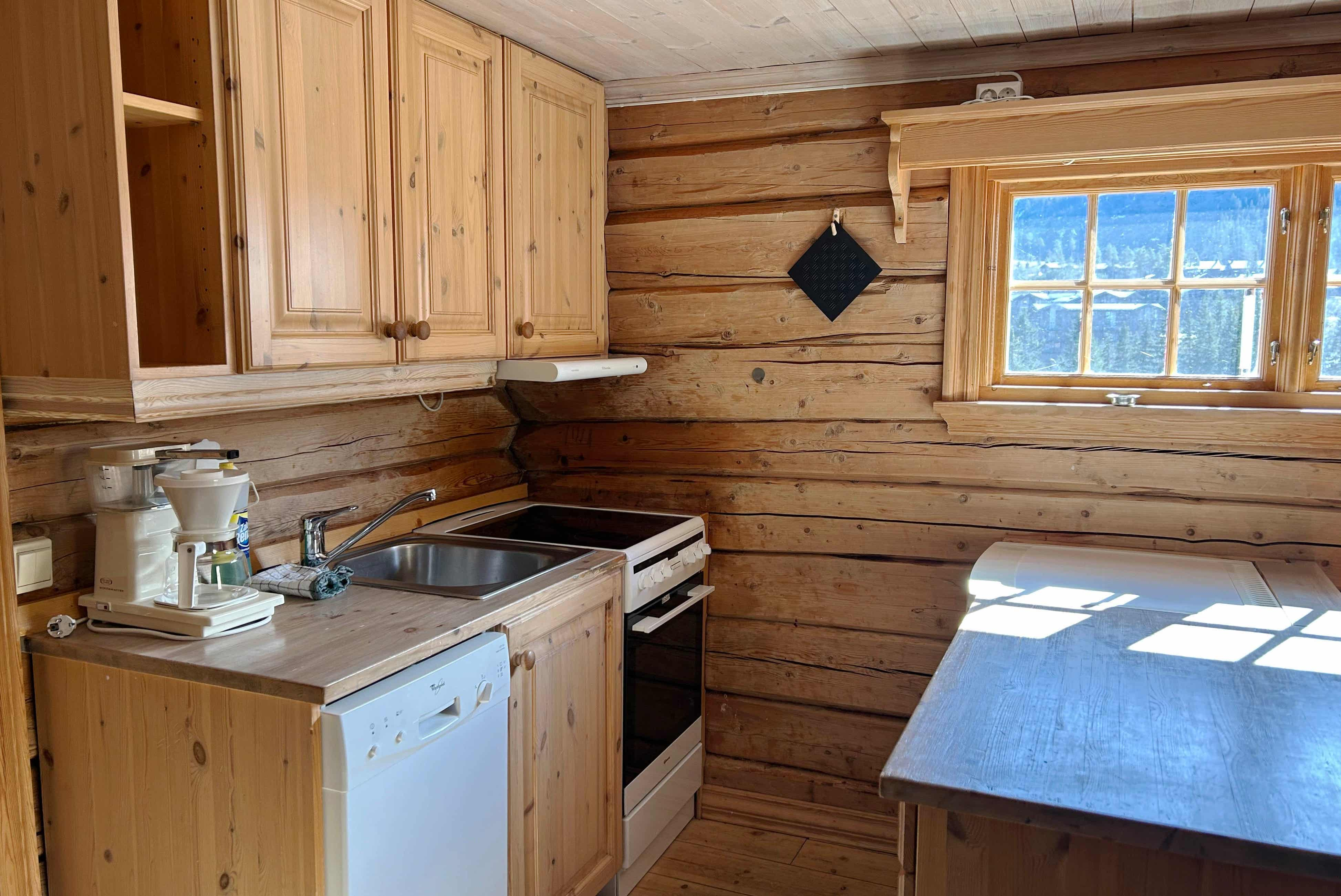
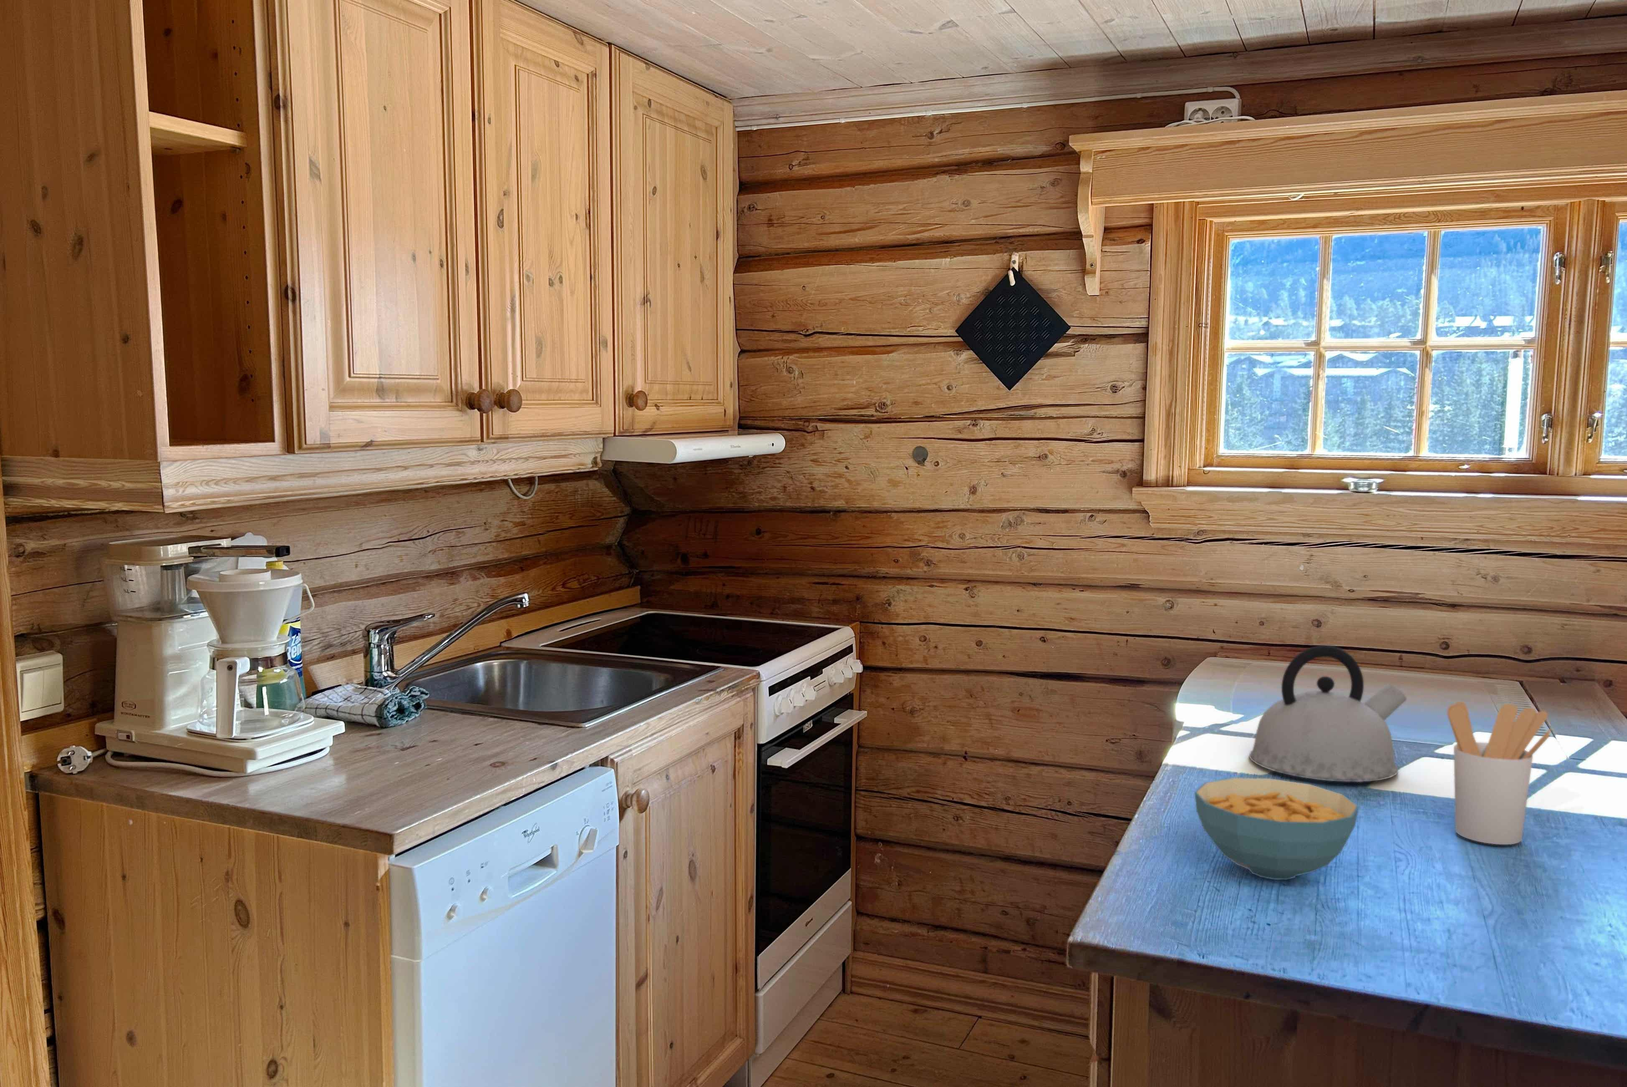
+ utensil holder (1501, 769)
+ kettle (1331, 705)
+ cereal bowl (1274, 835)
